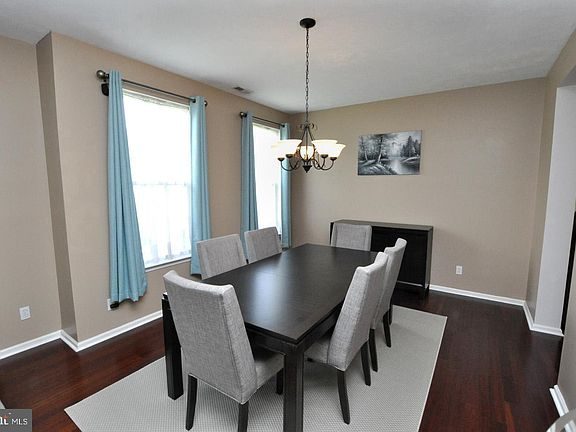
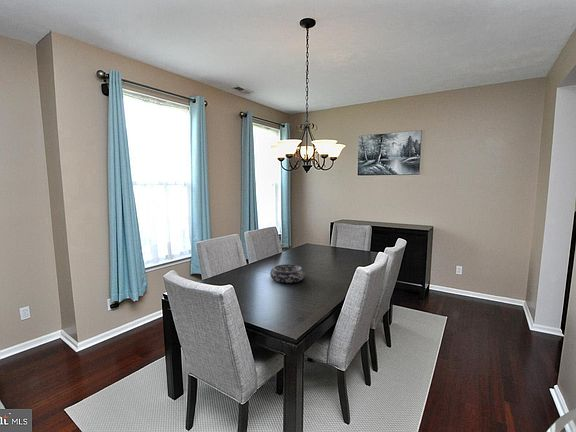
+ decorative bowl (287, 273)
